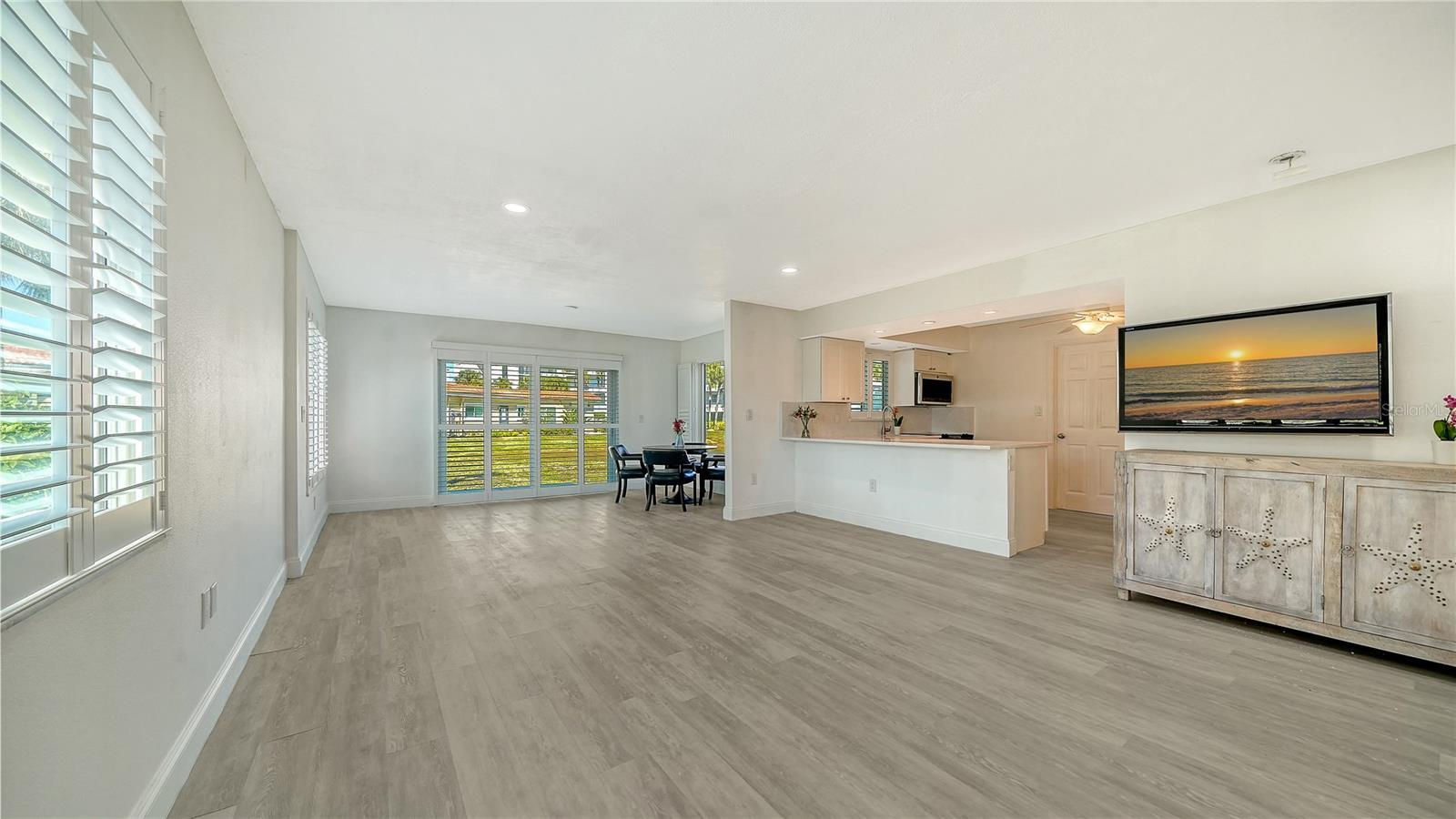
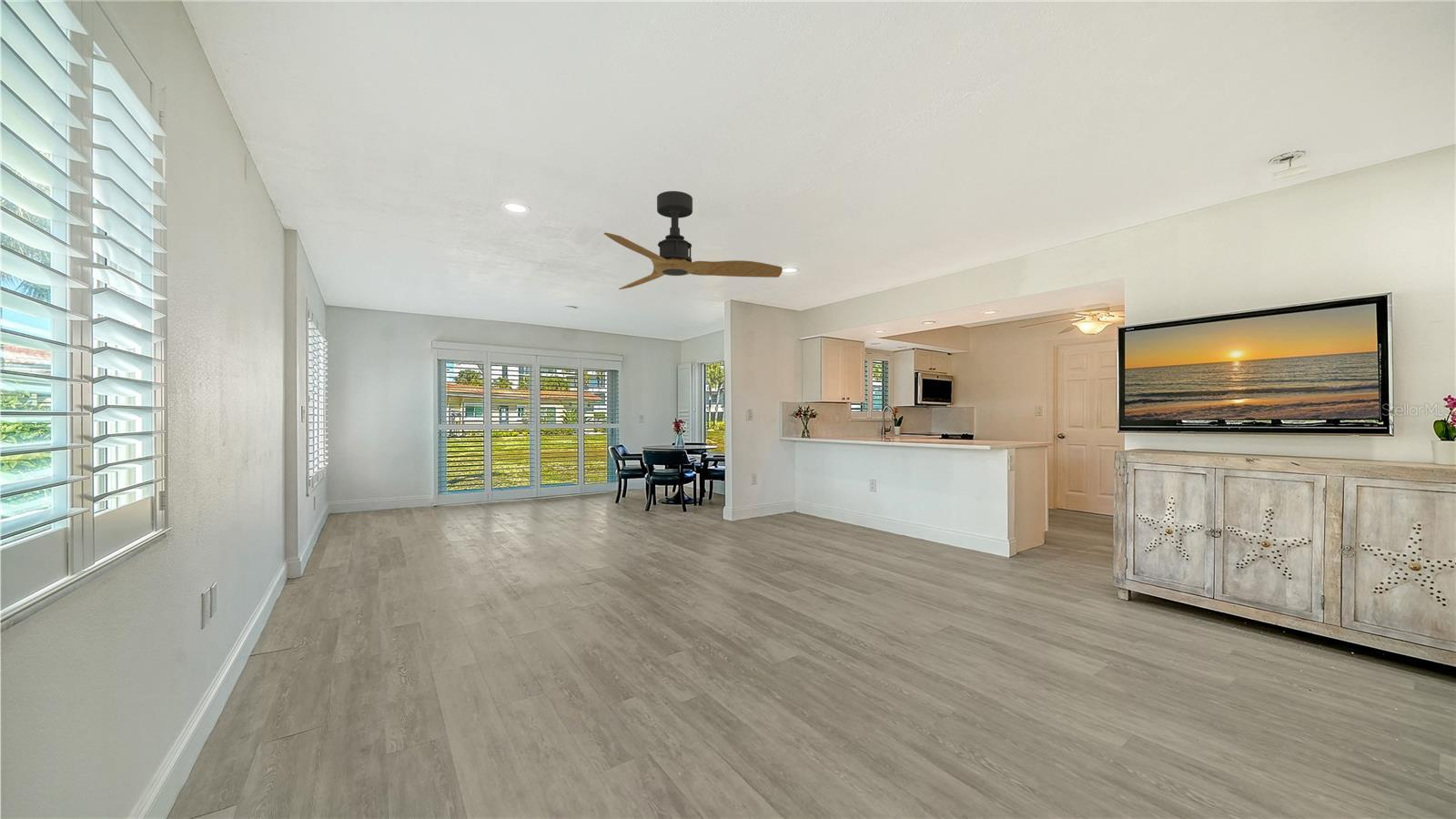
+ ceiling fan (690, 243)
